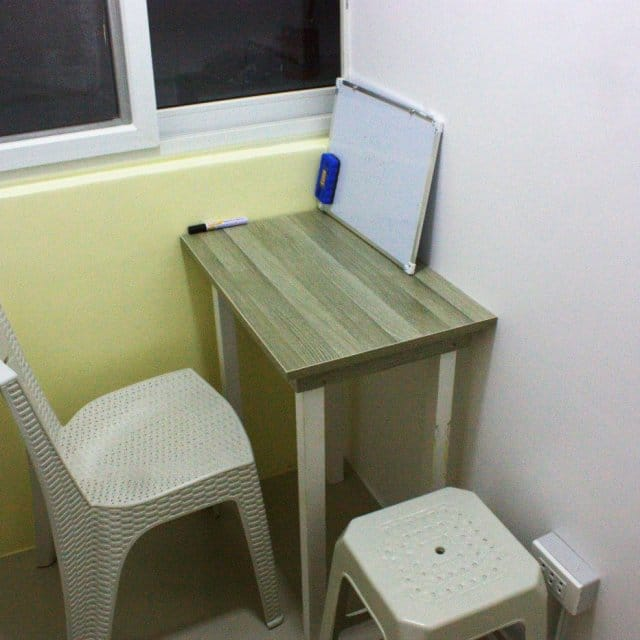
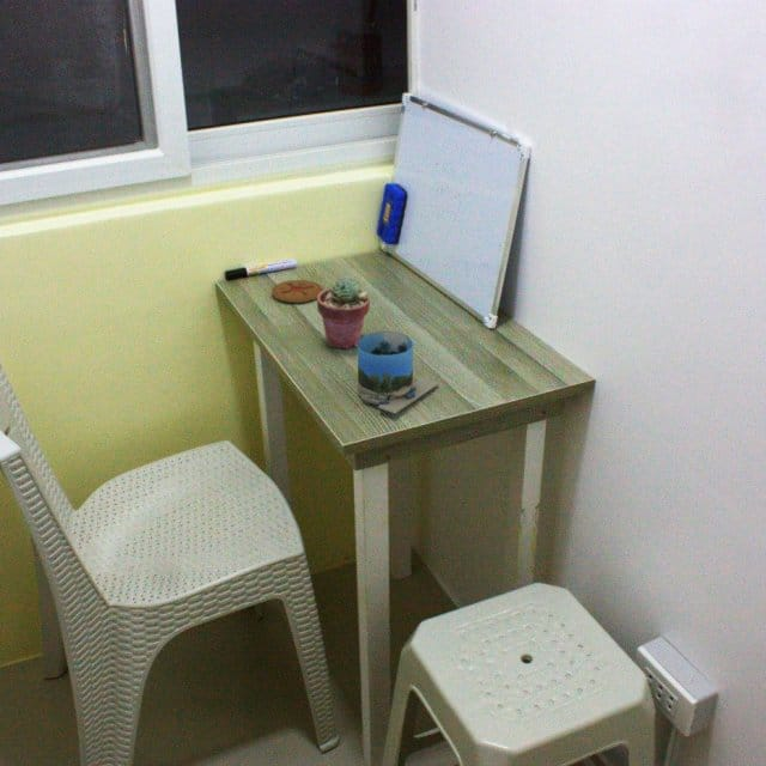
+ potted succulent (344, 310)
+ coaster (297, 291)
+ mug (390, 367)
